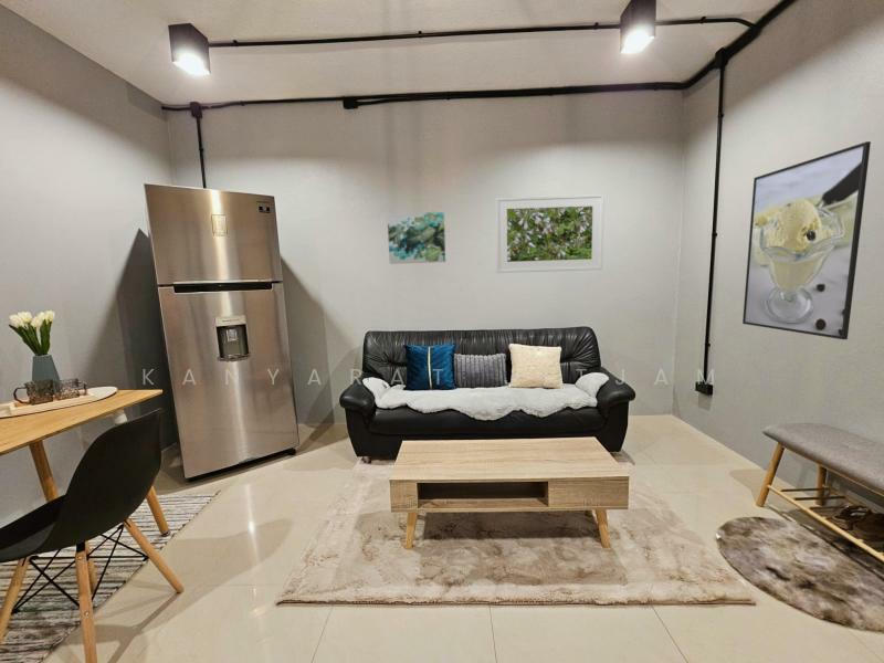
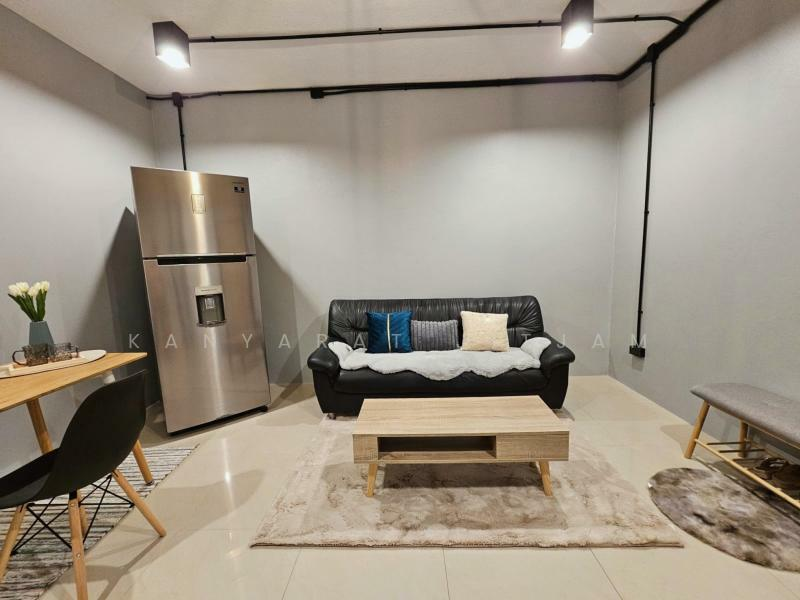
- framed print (794, 249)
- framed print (549, 233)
- wall art (417, 238)
